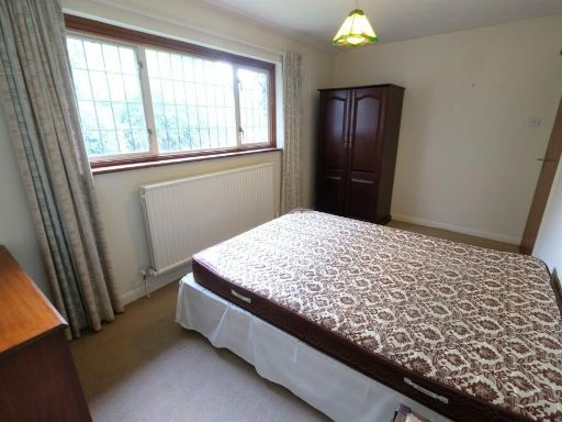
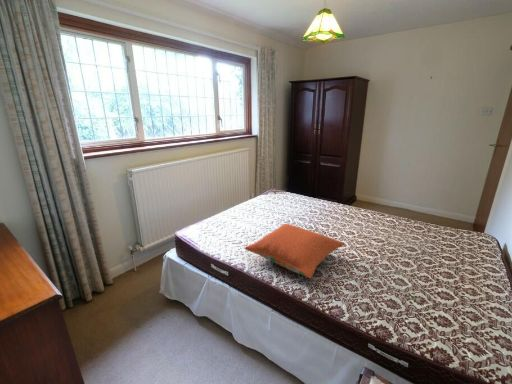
+ pillow (295, 245)
